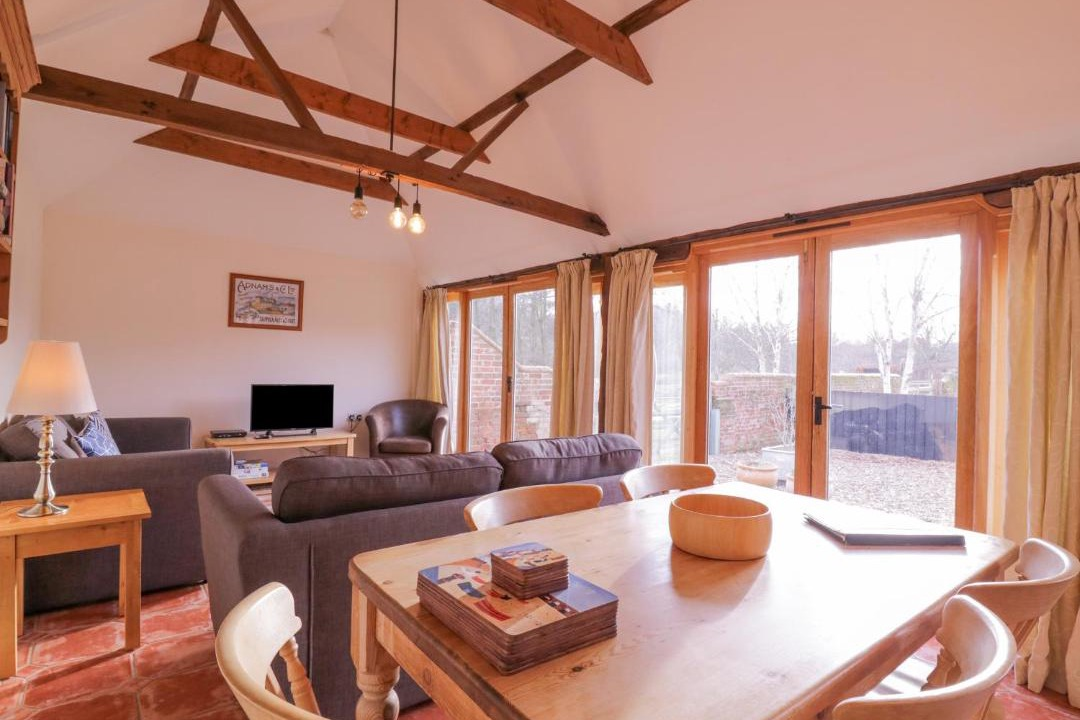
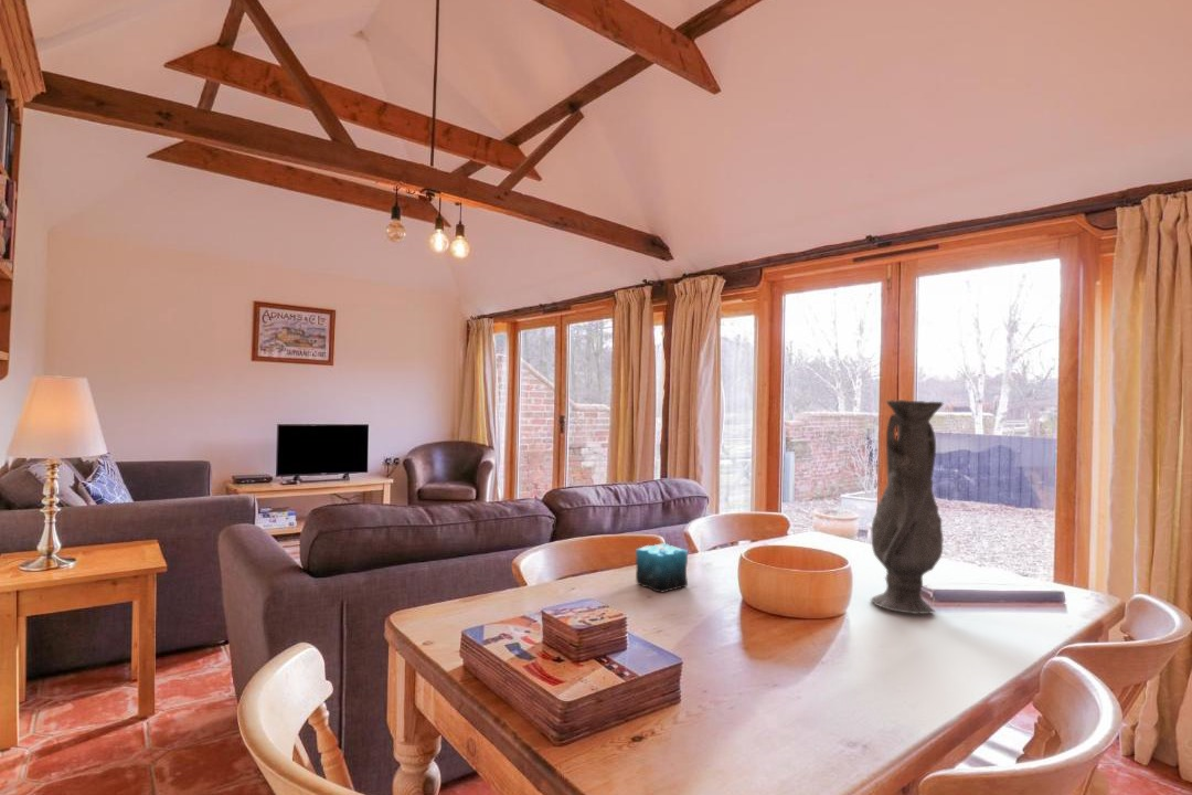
+ vase (906, 504)
+ candle (661, 559)
